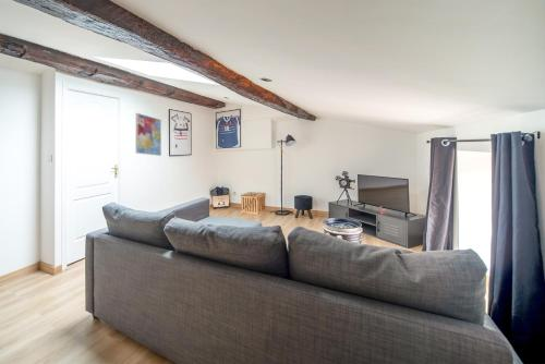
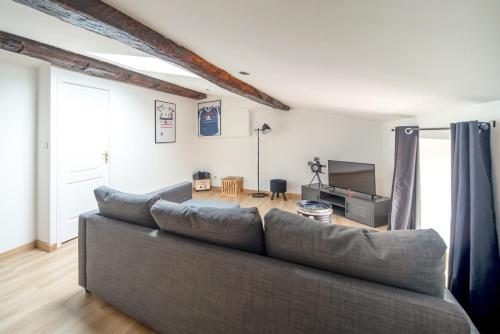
- wall art (148, 135)
